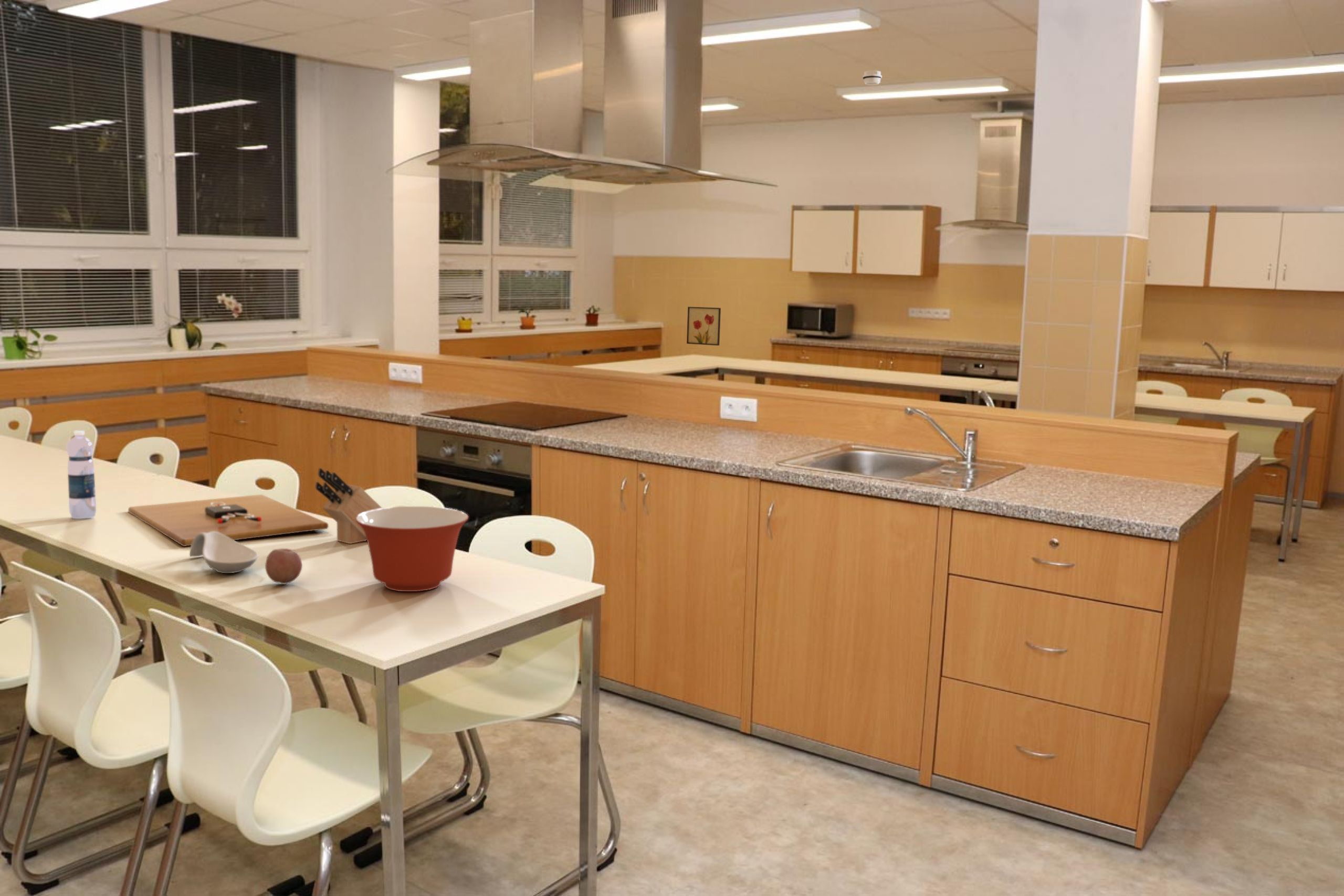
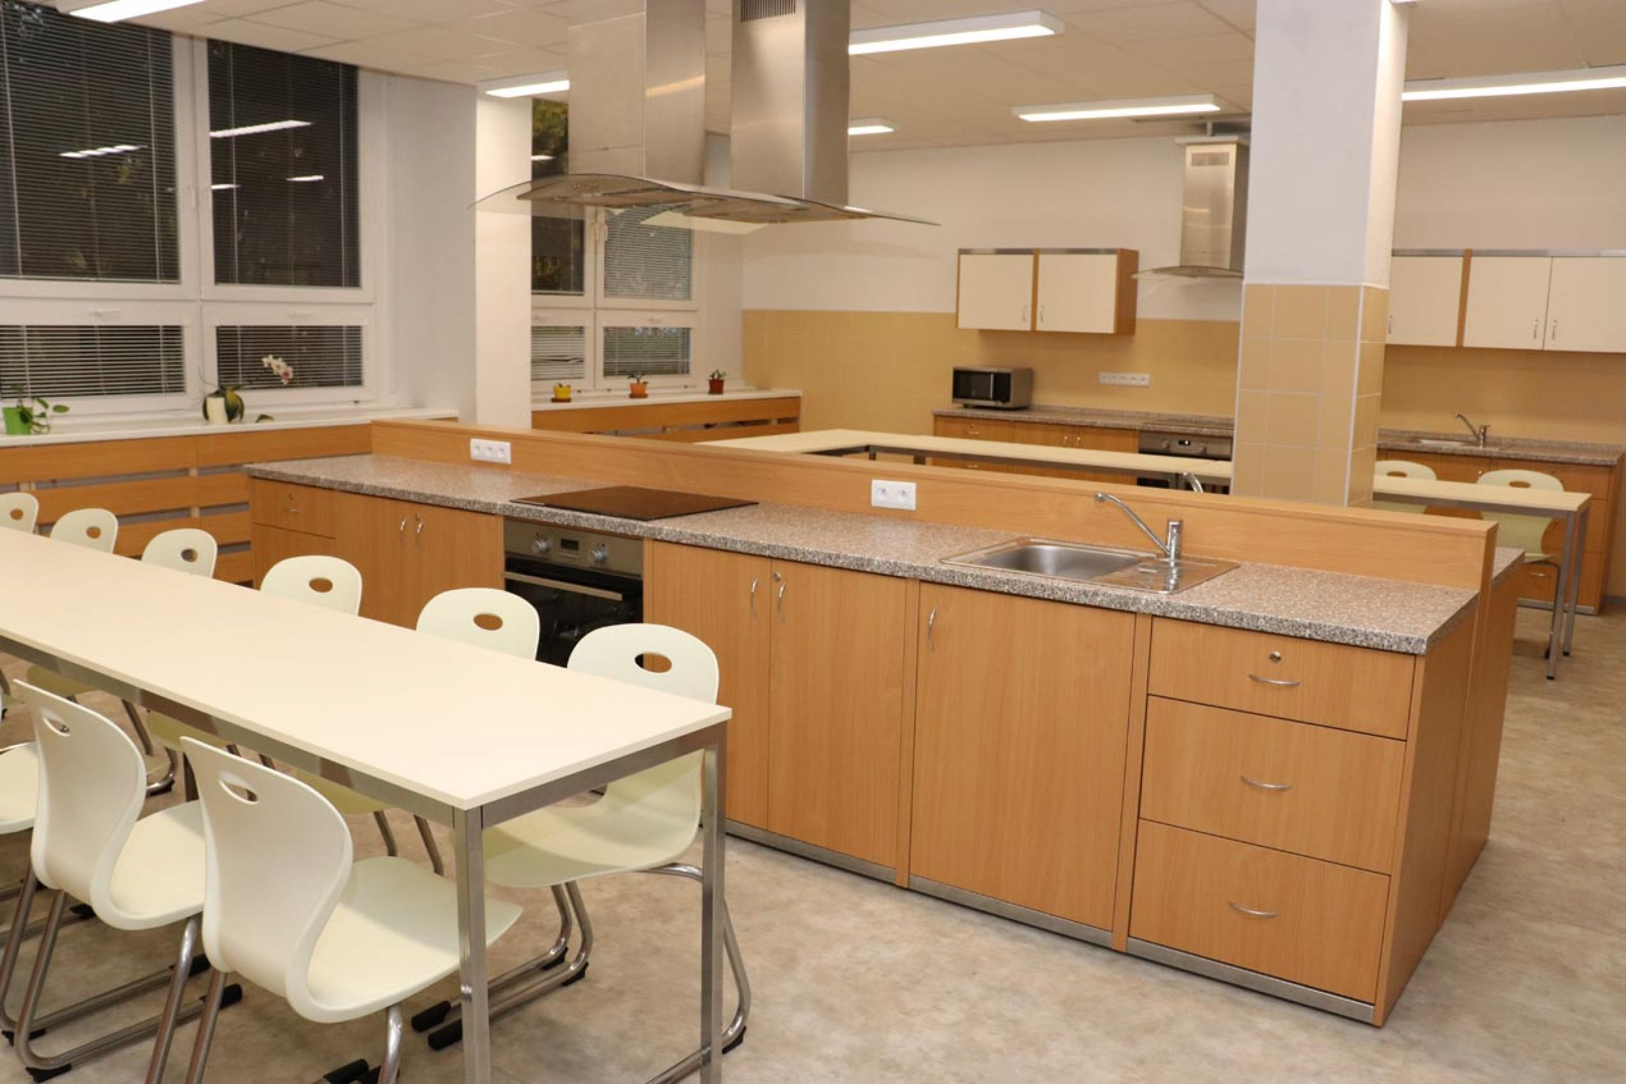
- wall art (704, 326)
- cutting board (226, 514)
- smoke detector (872, 78)
- fruit (283, 566)
- mixing bowl (413, 551)
- spoon rest (219, 551)
- knife block (359, 502)
- water bottle (81, 474)
